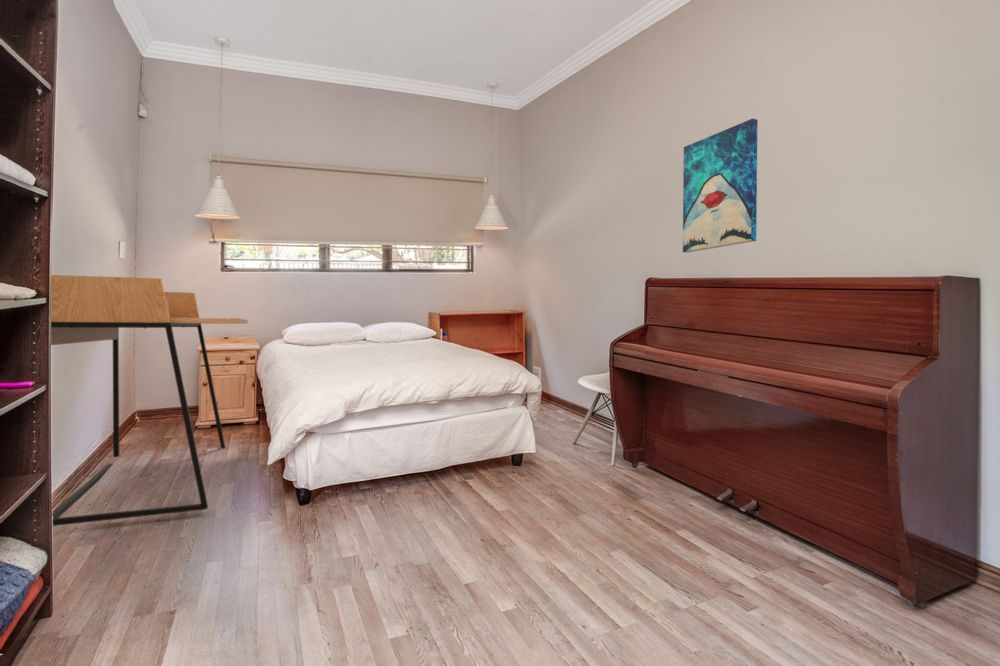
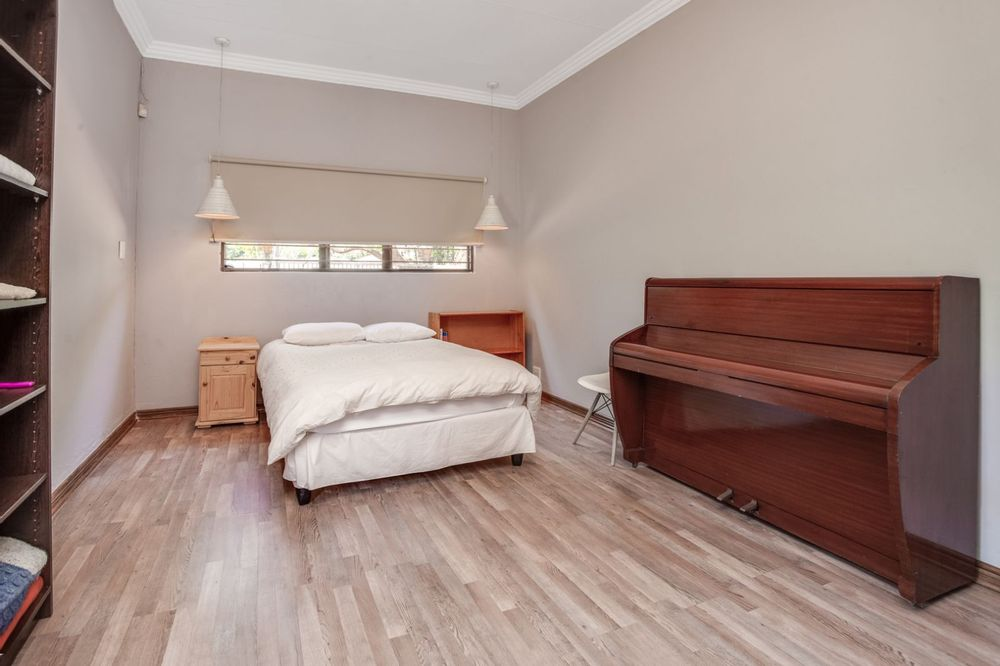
- desk (176, 382)
- wall art (717, 190)
